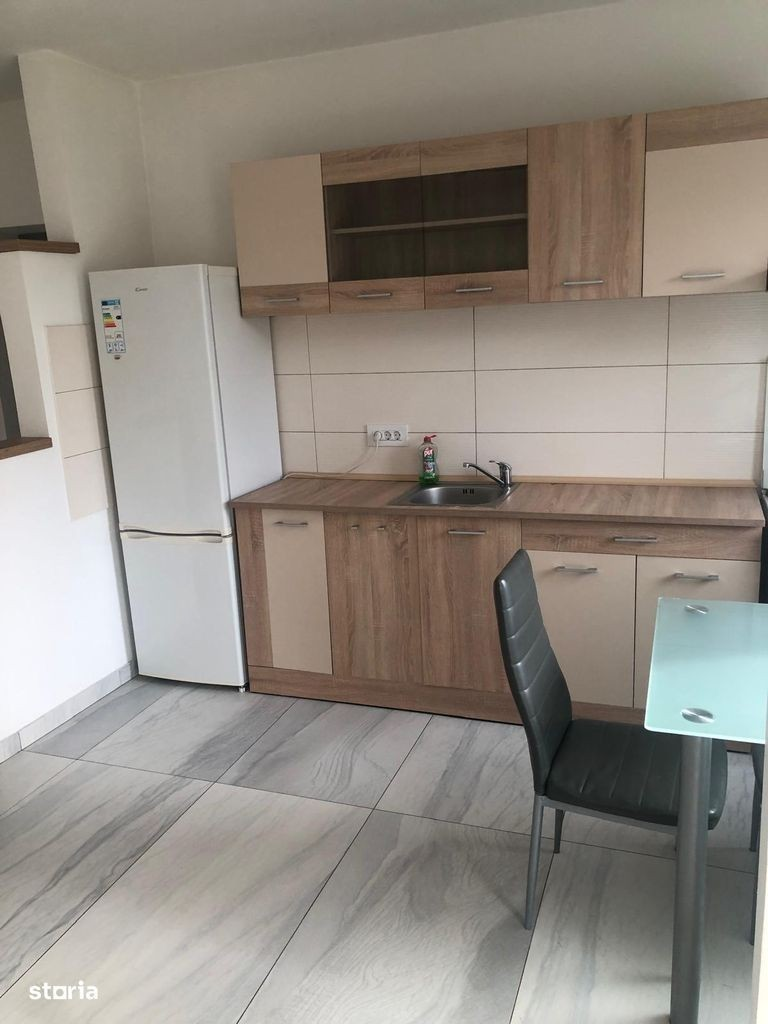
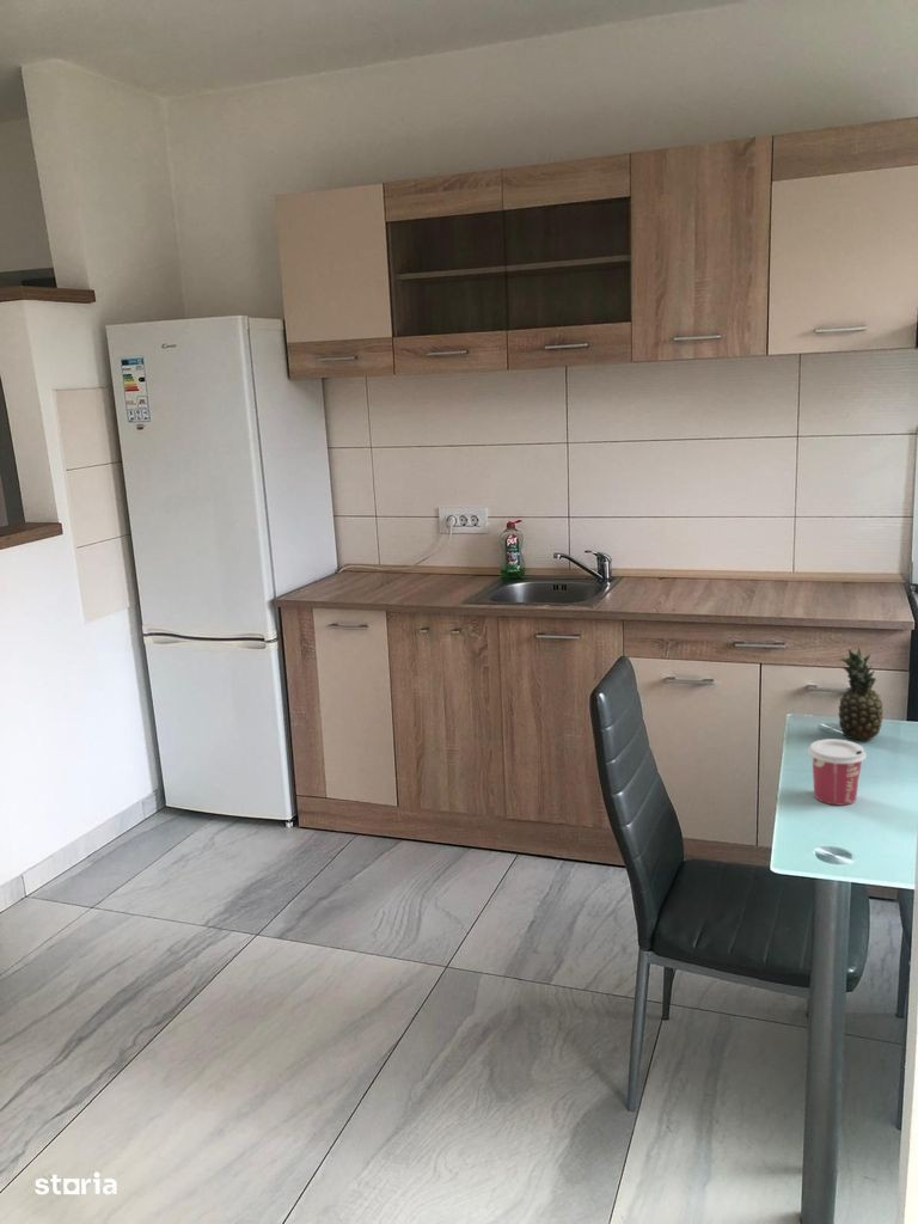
+ cup (836, 772)
+ fruit (861, 692)
